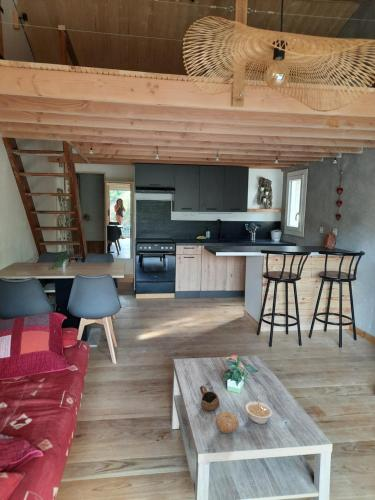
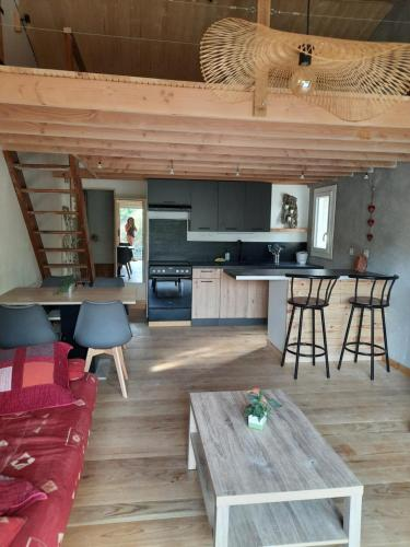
- fruit (226, 422)
- legume (257, 412)
- cup (209, 397)
